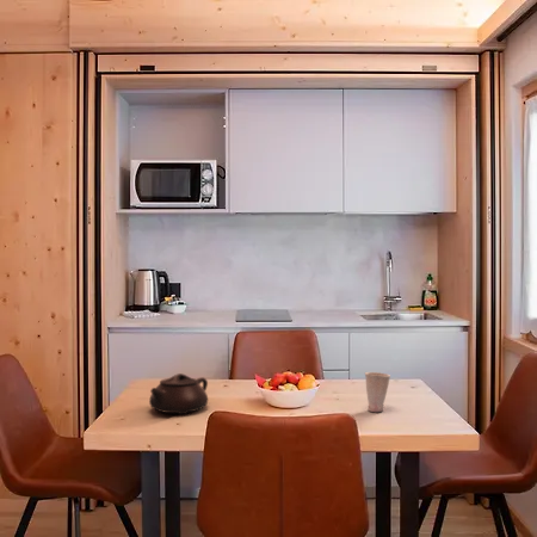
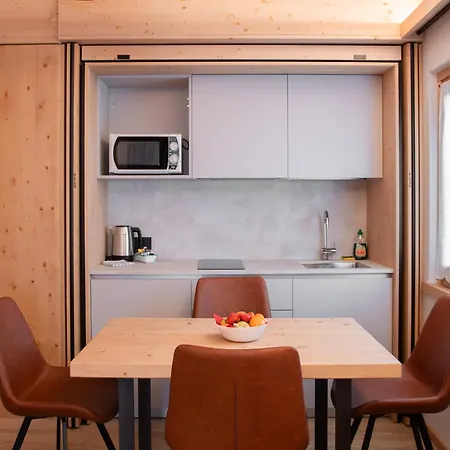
- teapot (180, 391)
- cup (377, 391)
